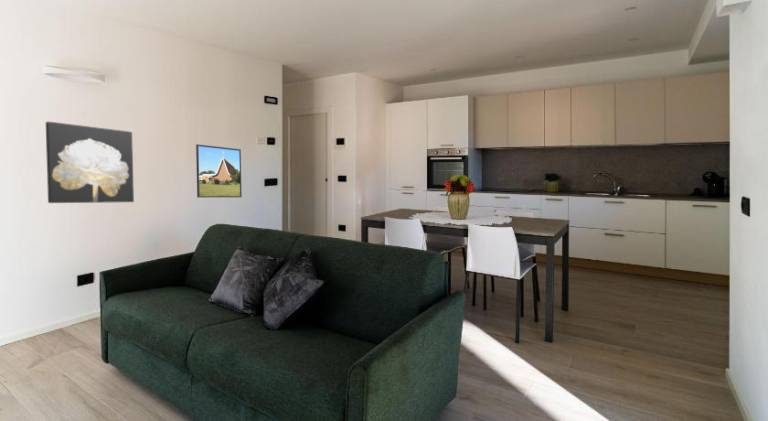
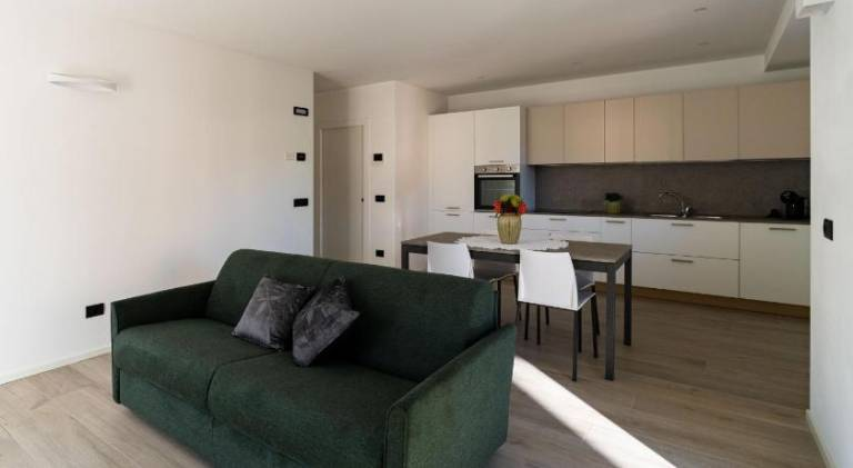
- wall art (92, 165)
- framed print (220, 172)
